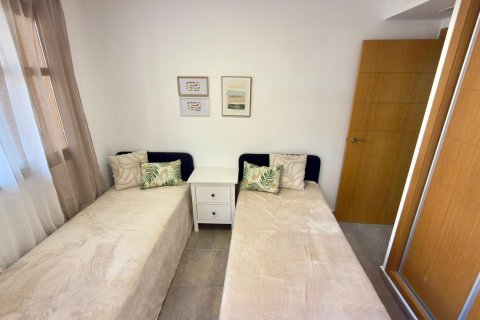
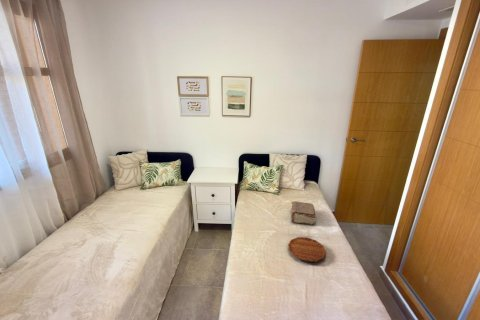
+ tray (306, 249)
+ book (302, 212)
